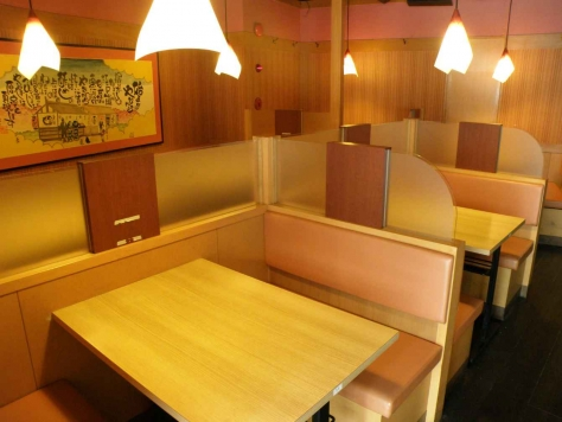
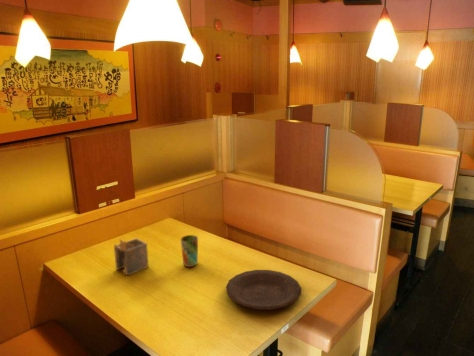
+ plate (263, 290)
+ cup (189, 251)
+ napkin holder (131, 252)
